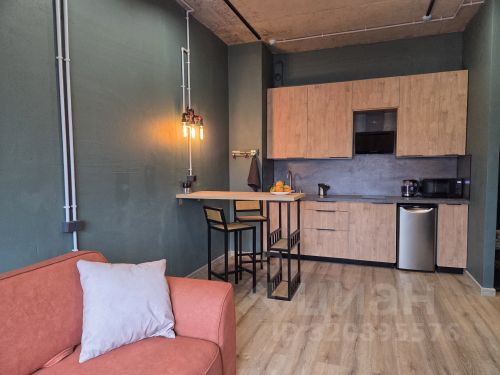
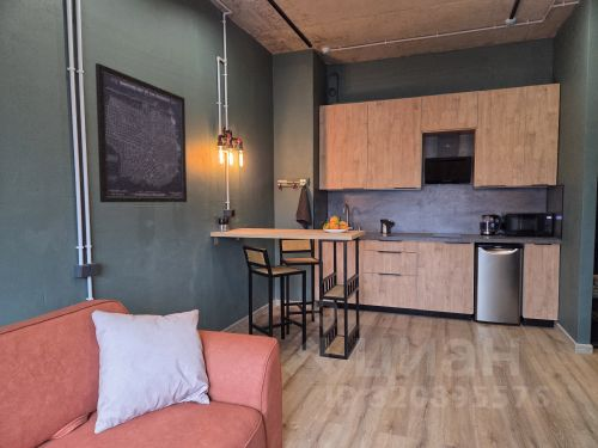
+ wall art (147, 143)
